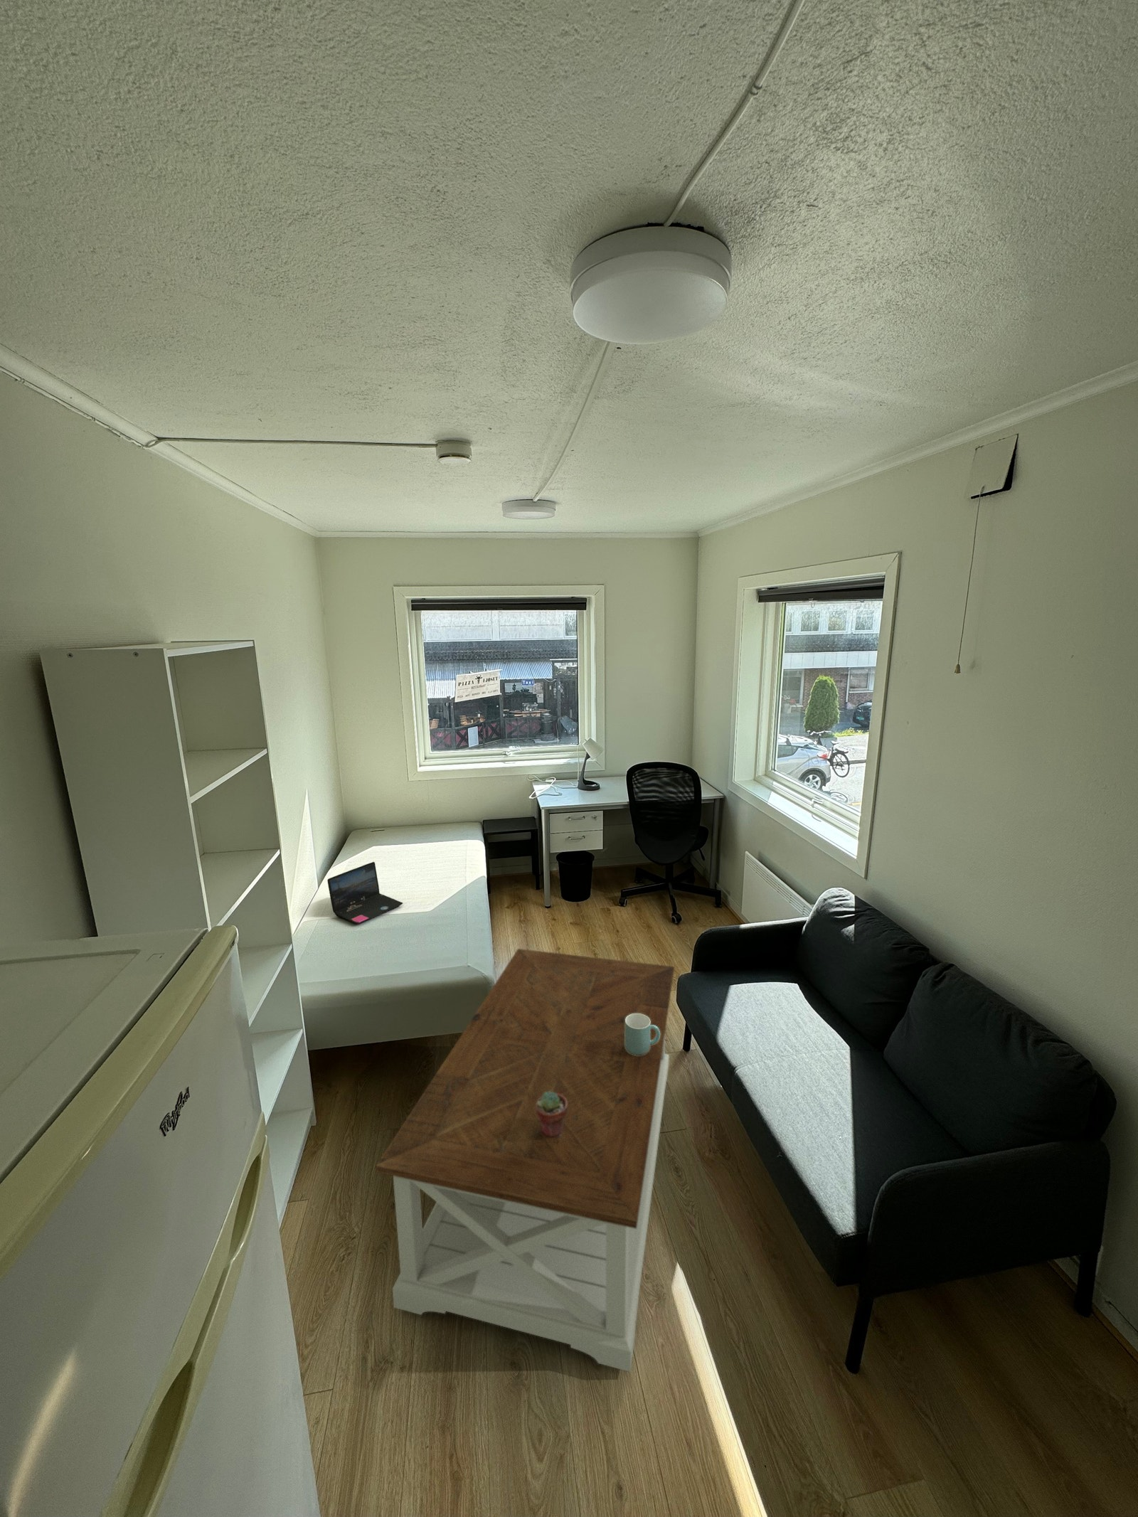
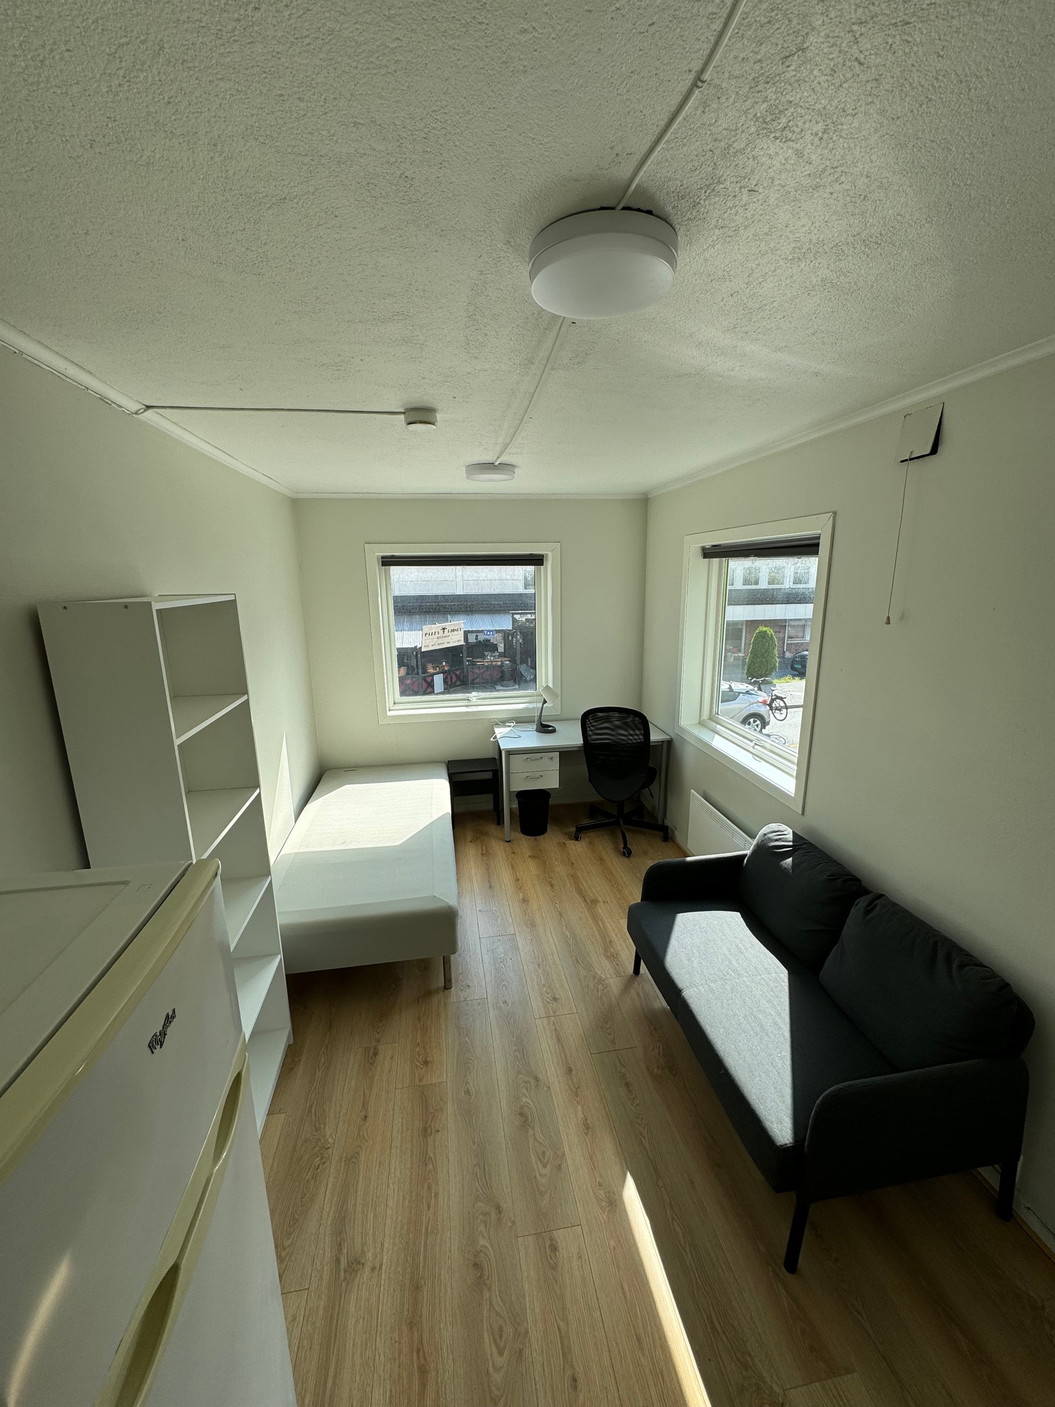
- potted succulent (551, 1111)
- coffee table (567, 1102)
- laptop (366, 892)
- mug (642, 1033)
